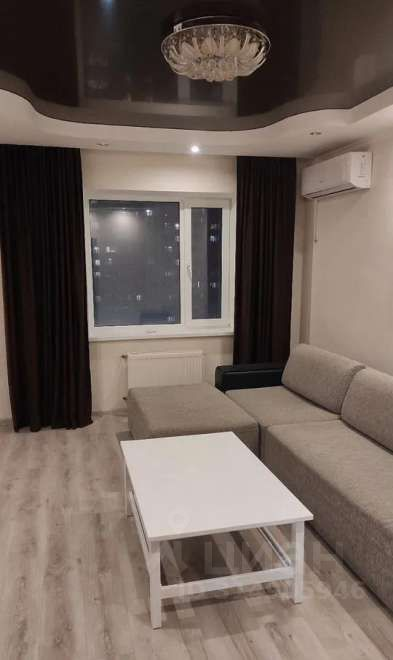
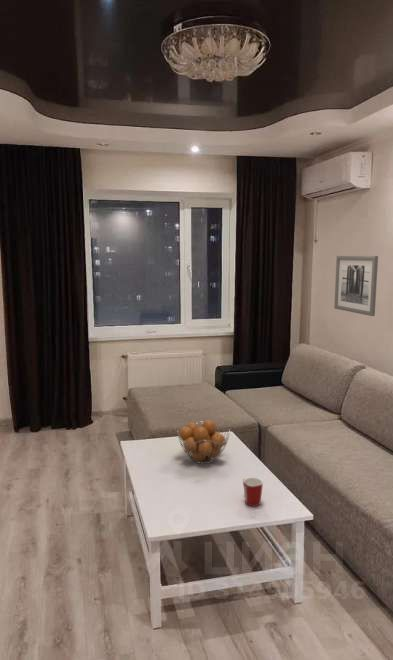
+ wall art (354, 284)
+ fruit basket (203, 441)
+ mug (250, 489)
